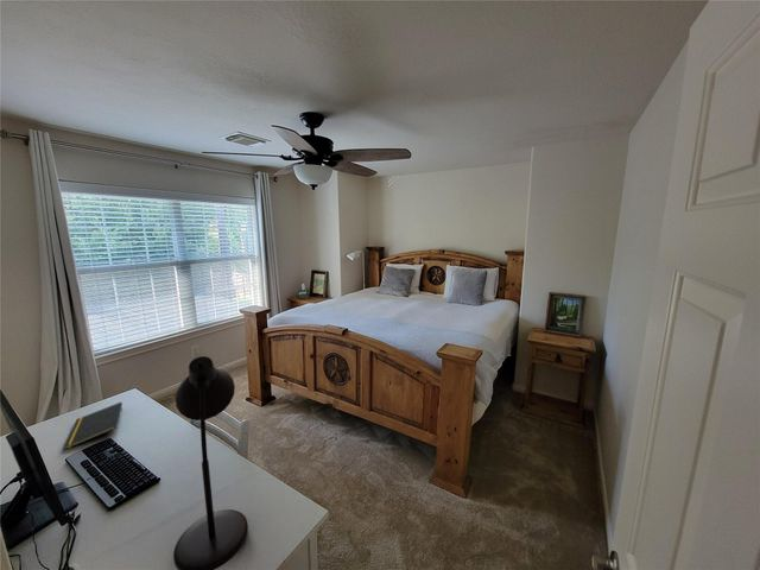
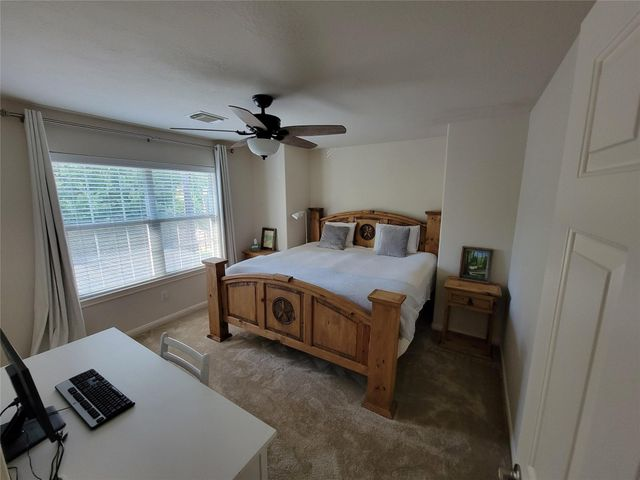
- notepad (95, 423)
- desk lamp (205, 442)
